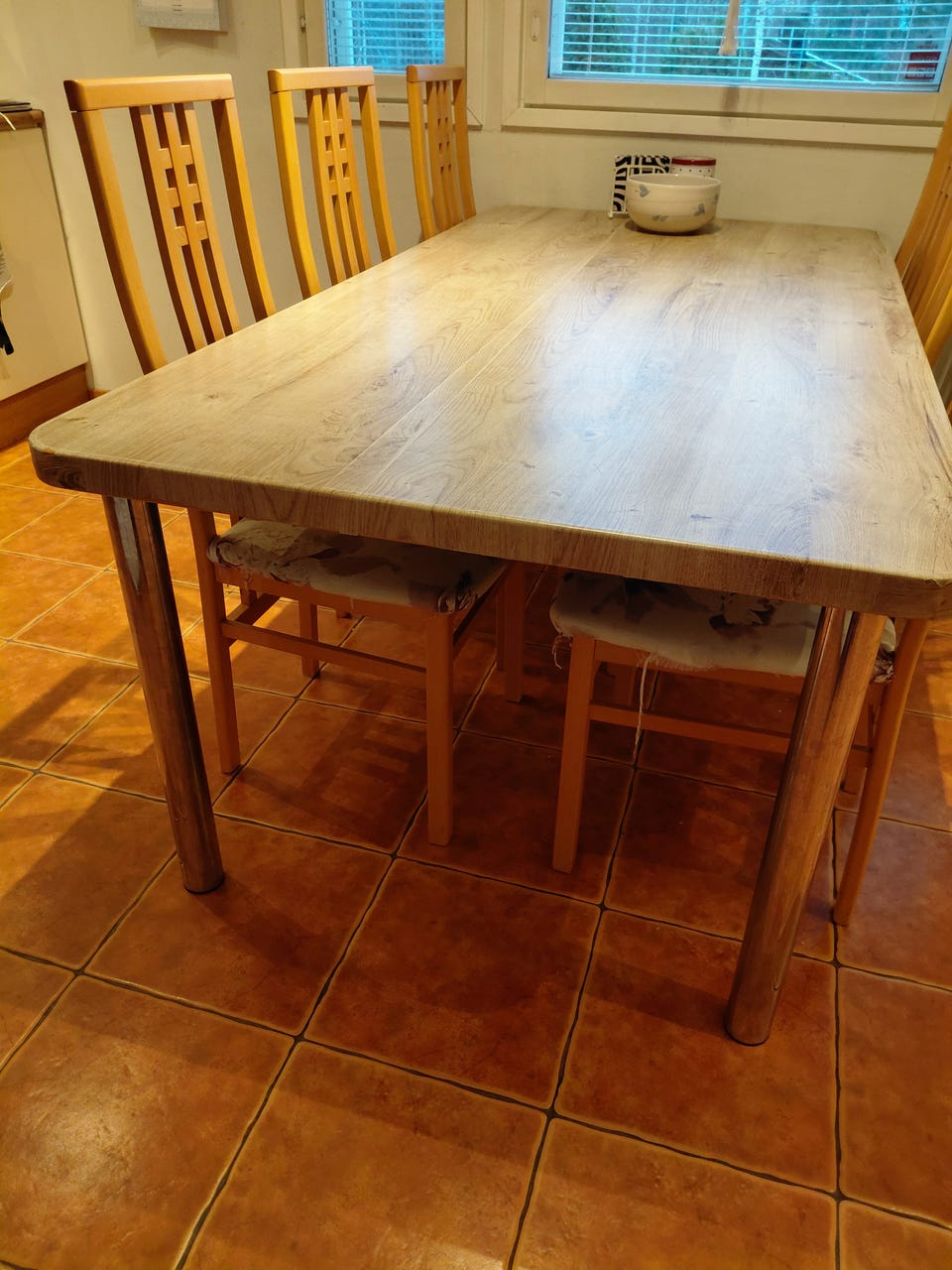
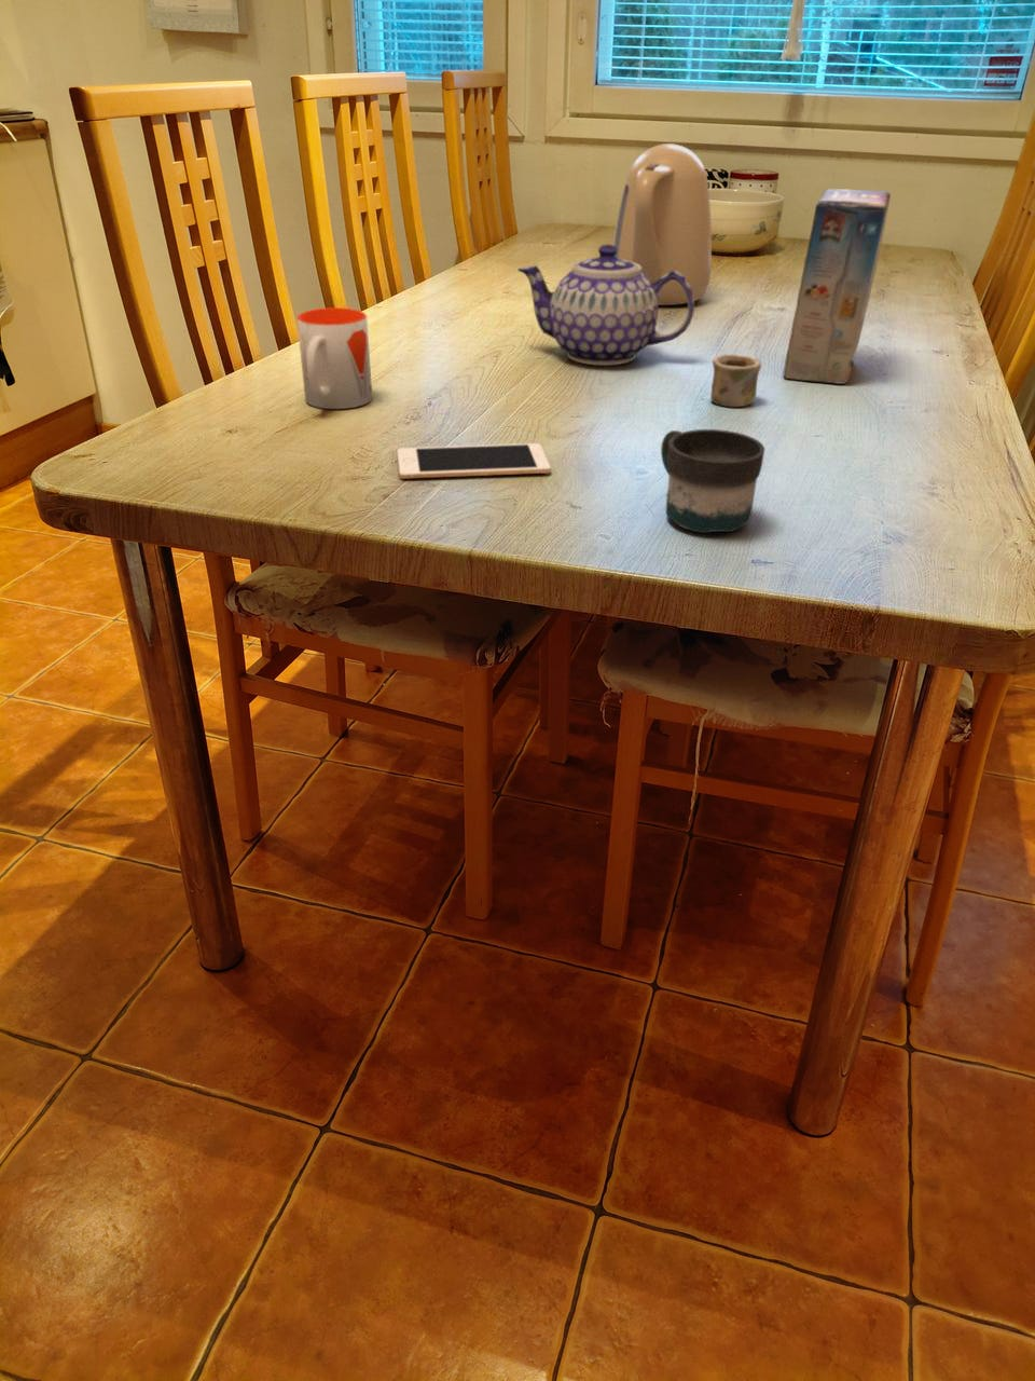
+ mug (701, 481)
+ kettle (662, 223)
+ cereal box (801, 295)
+ mug (329, 361)
+ cell phone (472, 460)
+ teapot (603, 301)
